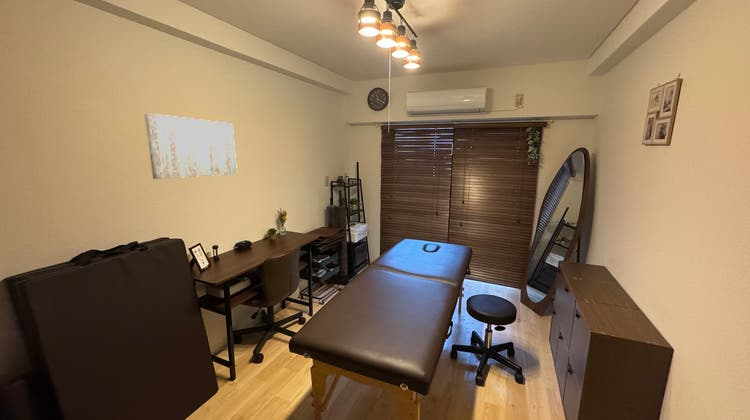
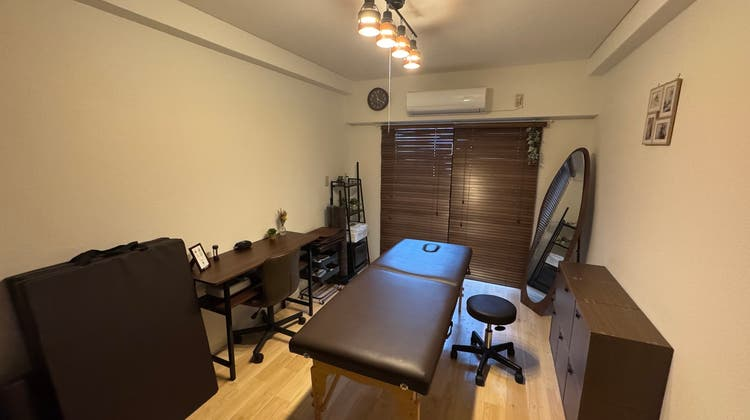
- wall art (197, 148)
